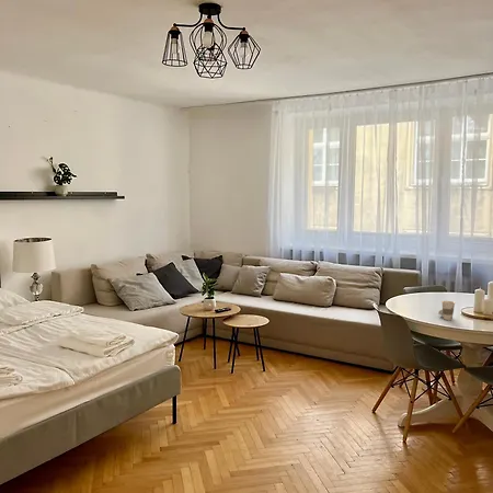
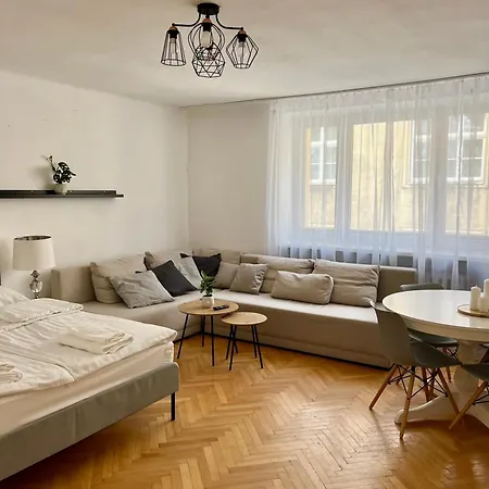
- cup (446, 309)
